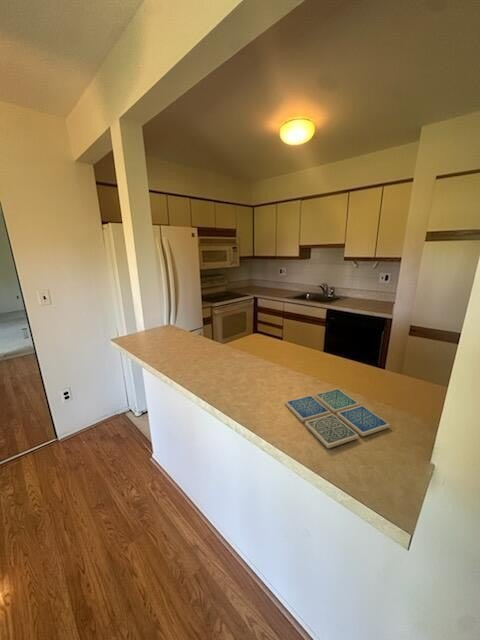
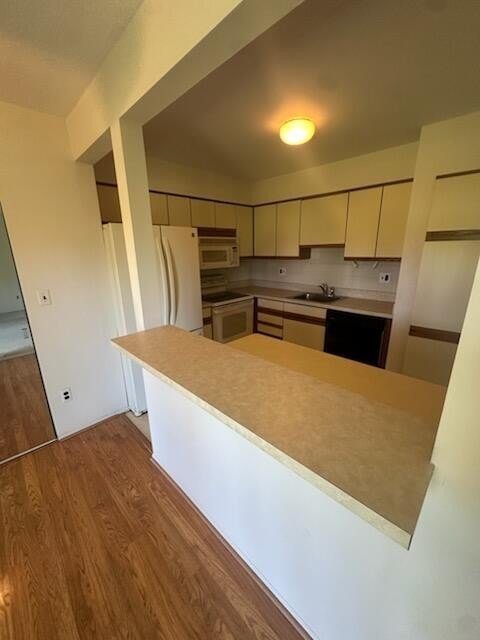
- drink coaster (333, 414)
